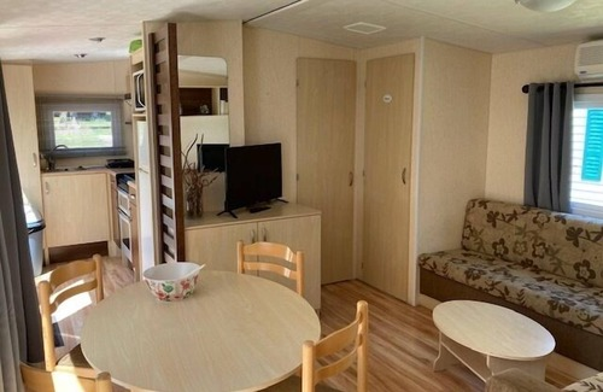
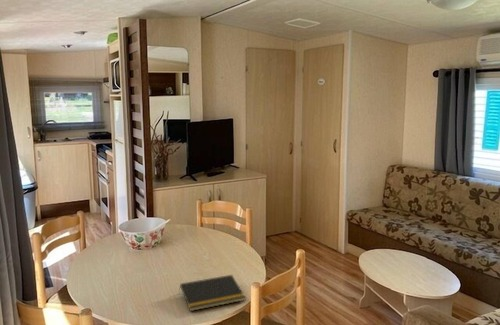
+ notepad (212, 291)
